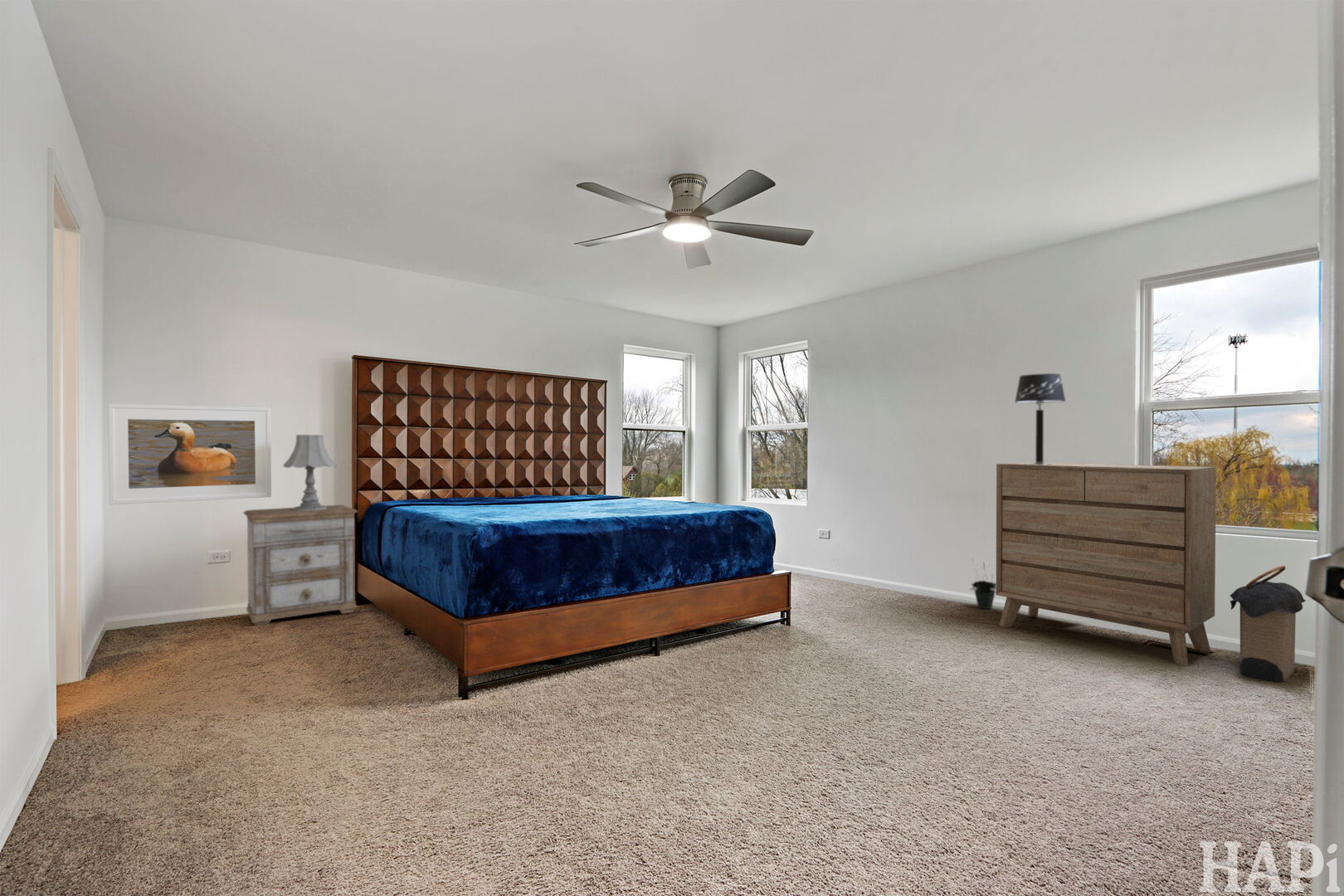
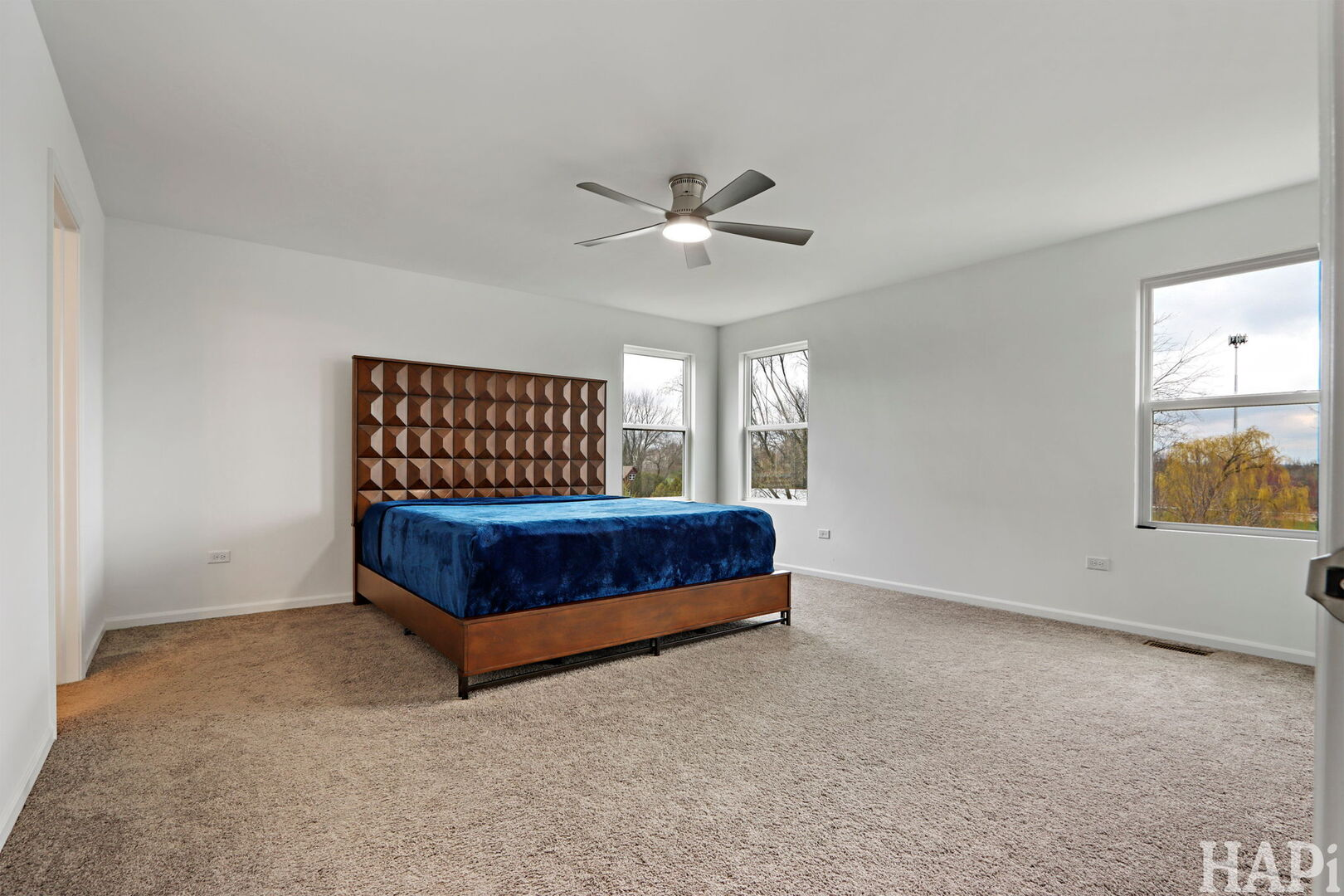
- dresser (1098, 551)
- laundry hamper (1265, 616)
- potted plant (984, 582)
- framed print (194, 453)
- table lamp (1040, 419)
- nightstand (301, 561)
- table lamp (310, 471)
